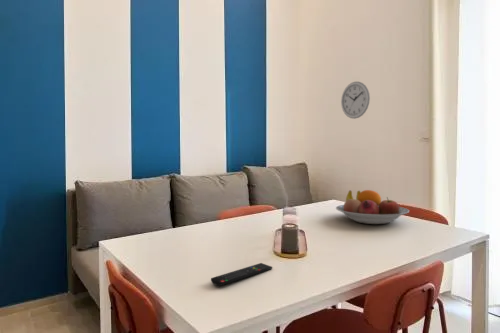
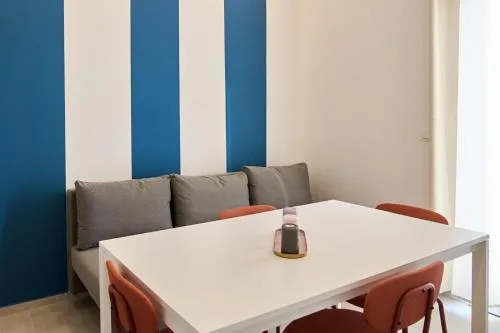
- remote control (242, 274)
- fruit bowl (371, 206)
- wall clock (354, 100)
